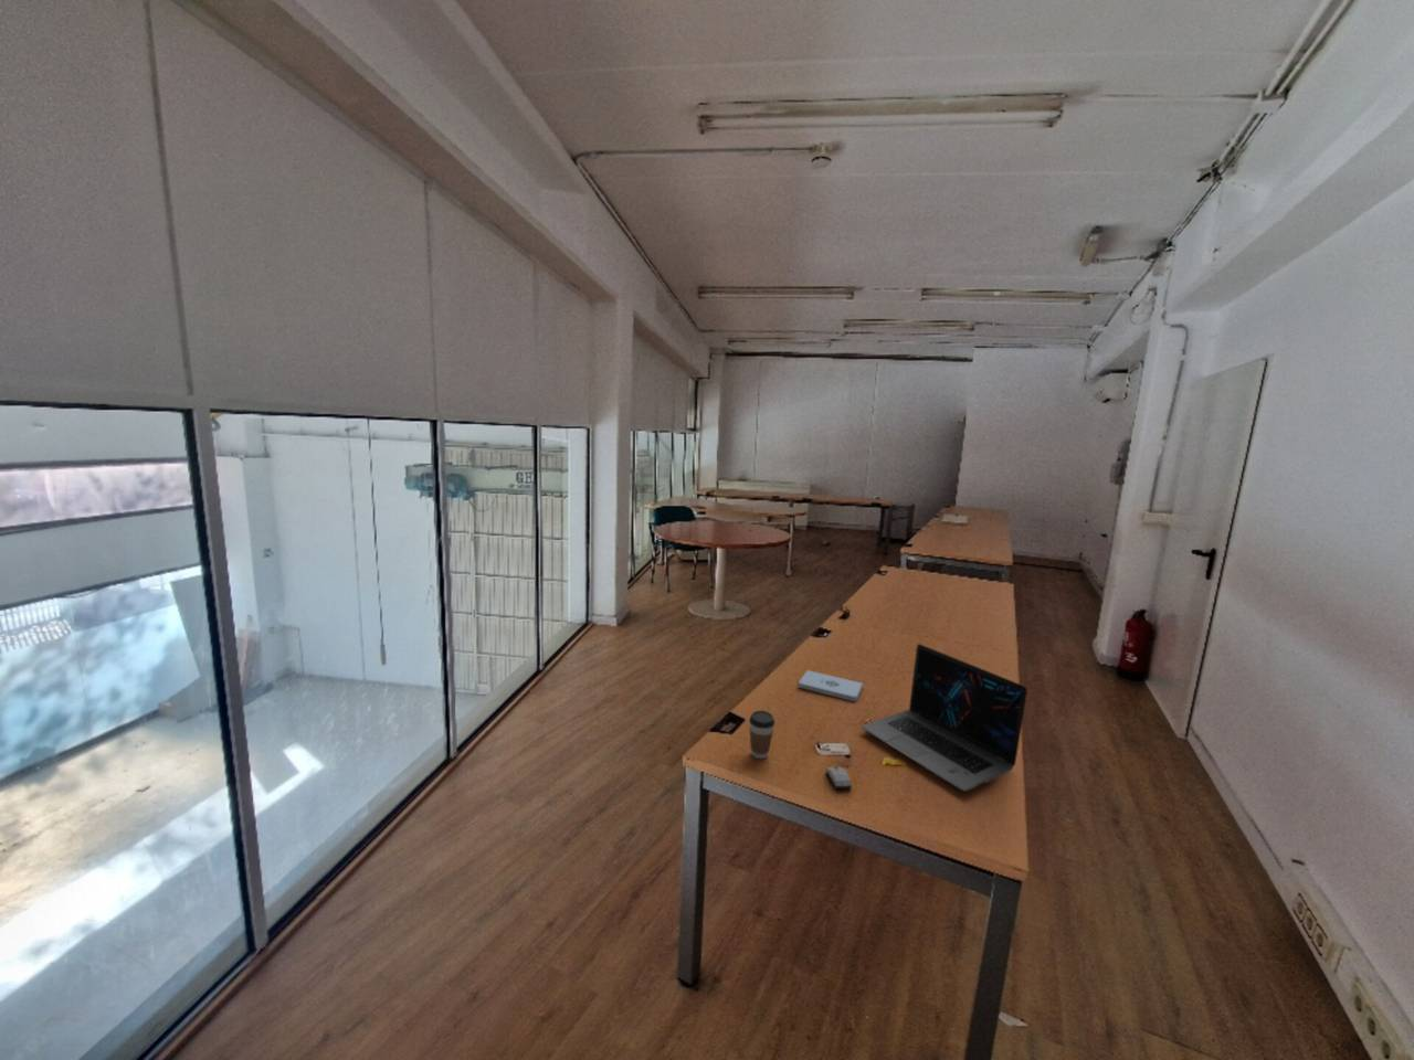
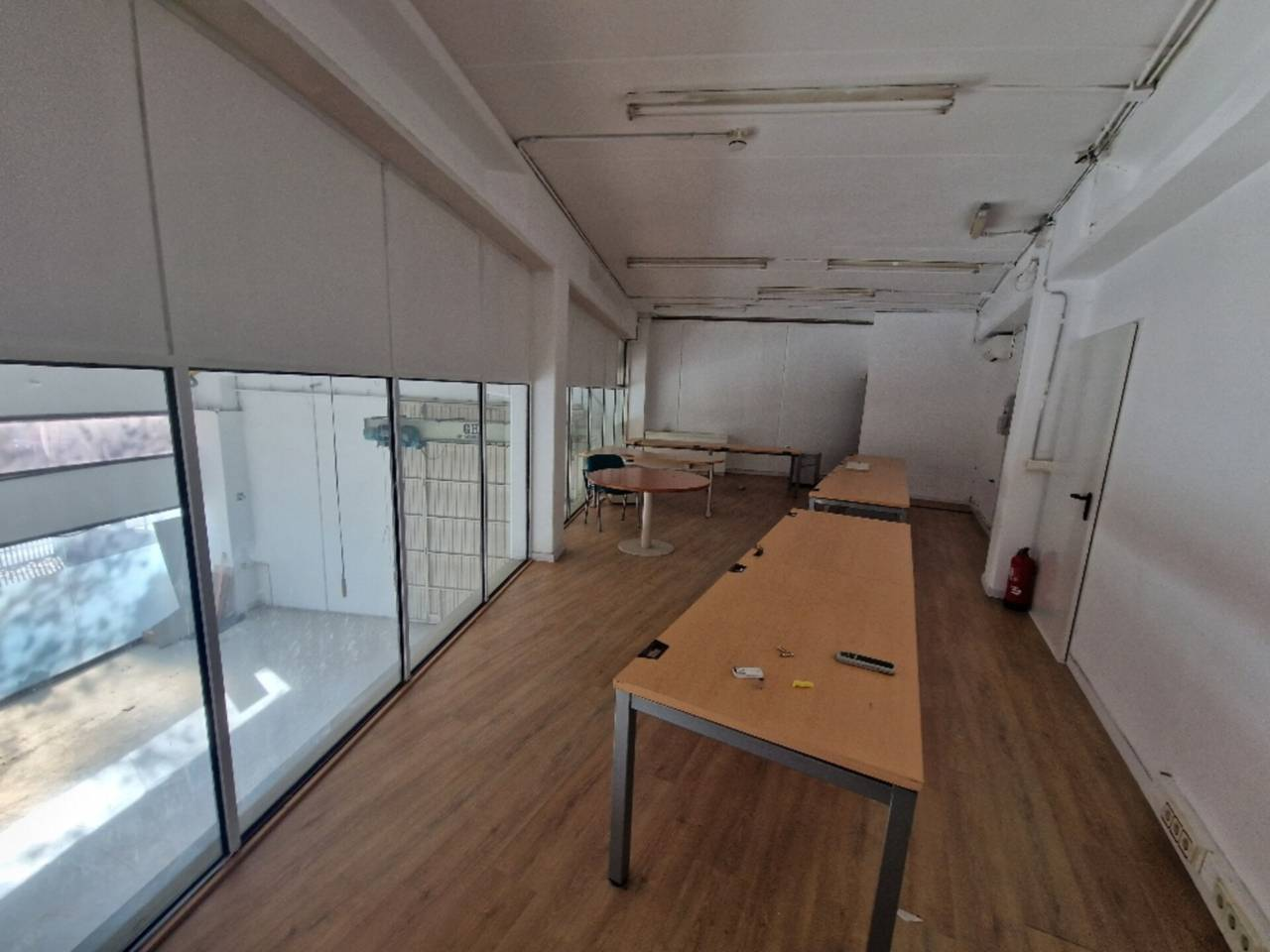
- coffee cup (760, 734)
- laptop (937, 710)
- computer mouse (838, 775)
- notepad (829, 685)
